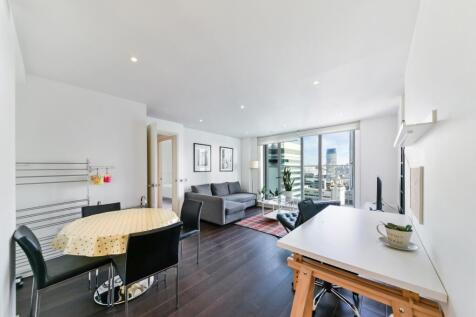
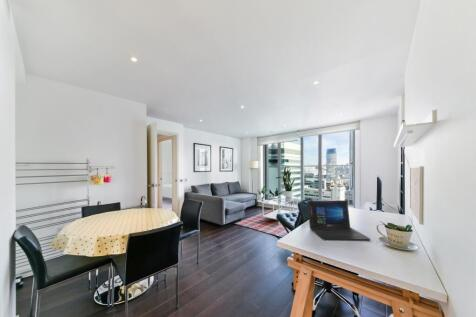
+ laptop (336, 218)
